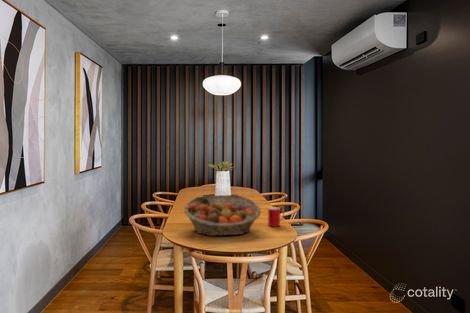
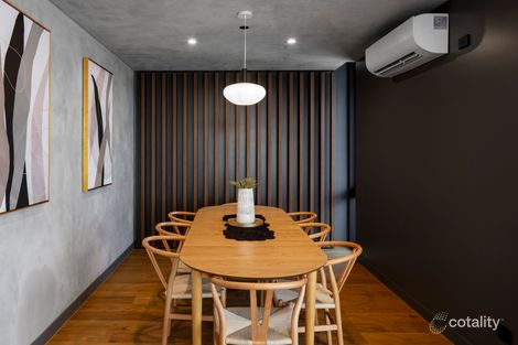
- cup (276, 216)
- fruit basket (222, 214)
